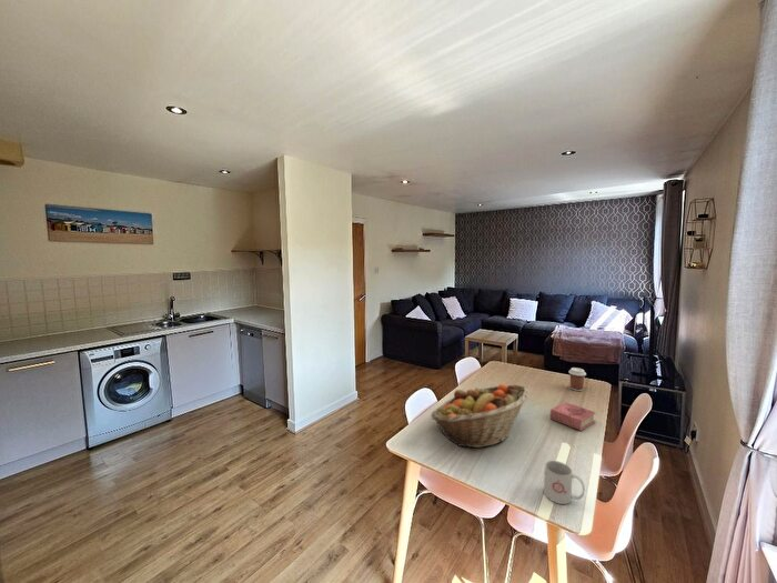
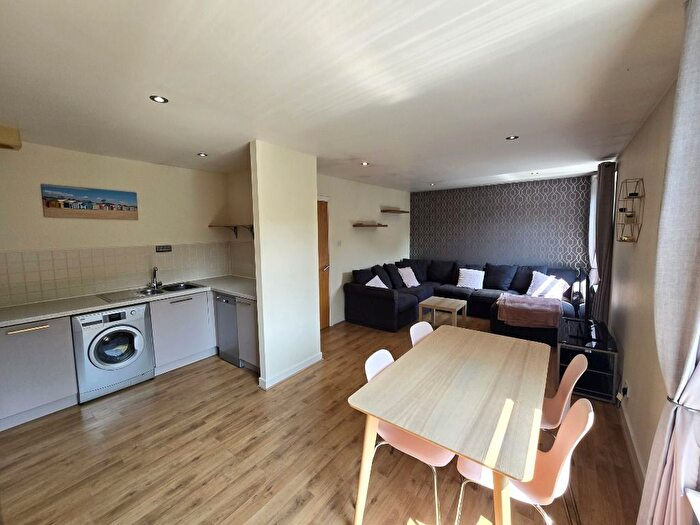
- book (572, 415)
- mug (564, 483)
- fruit basket (480, 409)
- coffee cup (576, 379)
